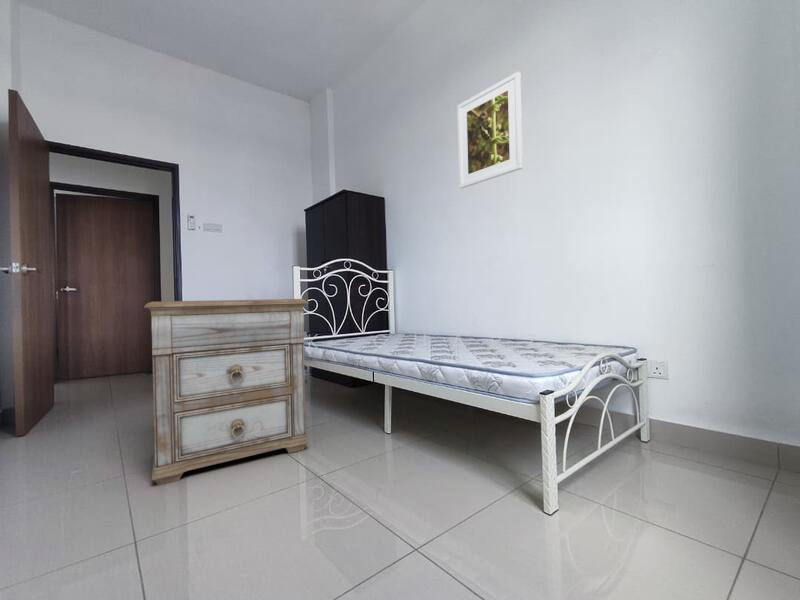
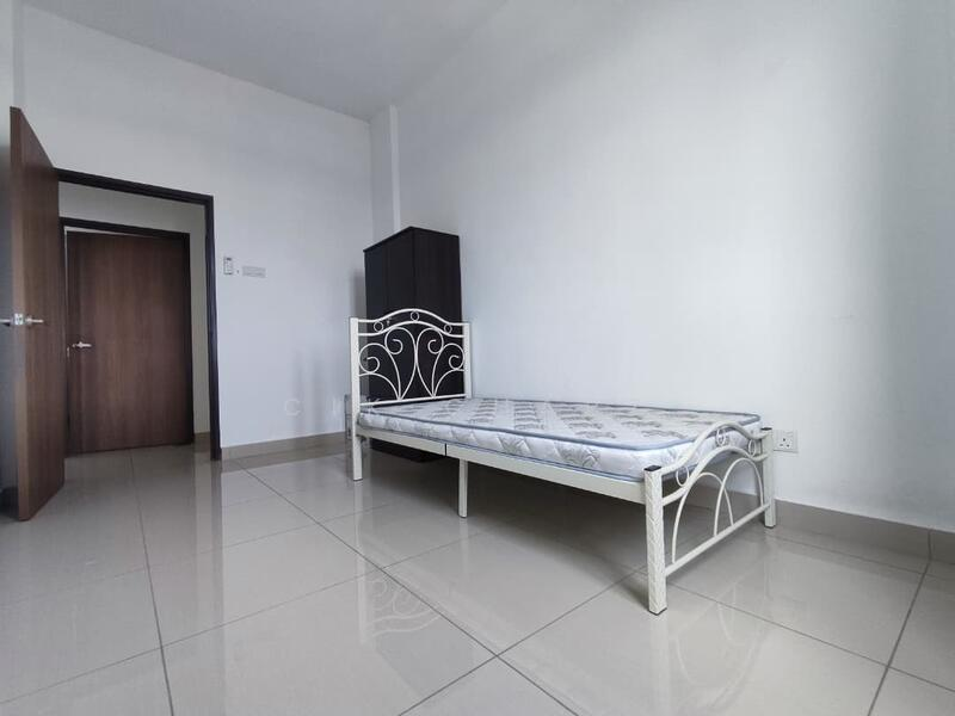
- nightstand (230, 375)
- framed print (487, 134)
